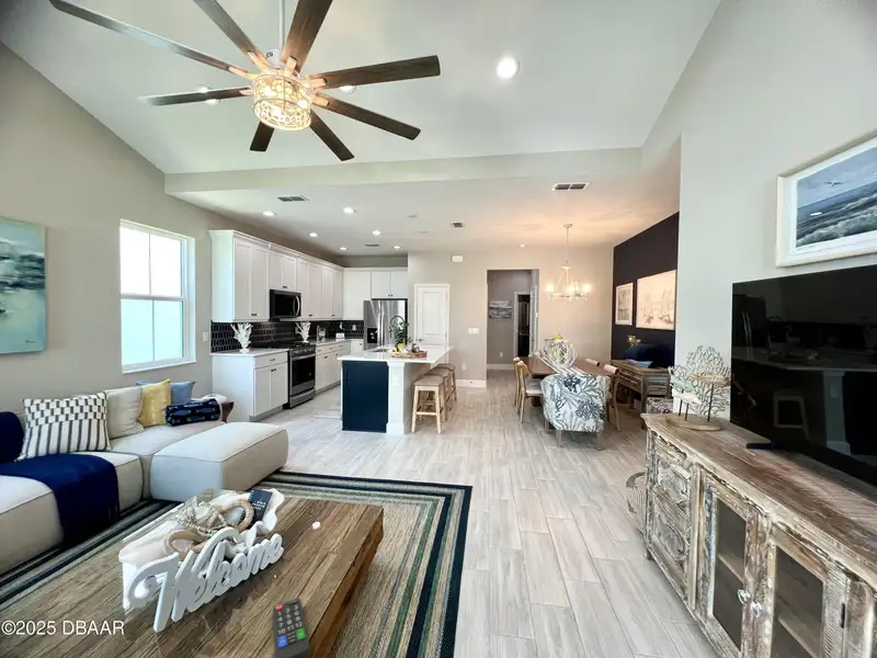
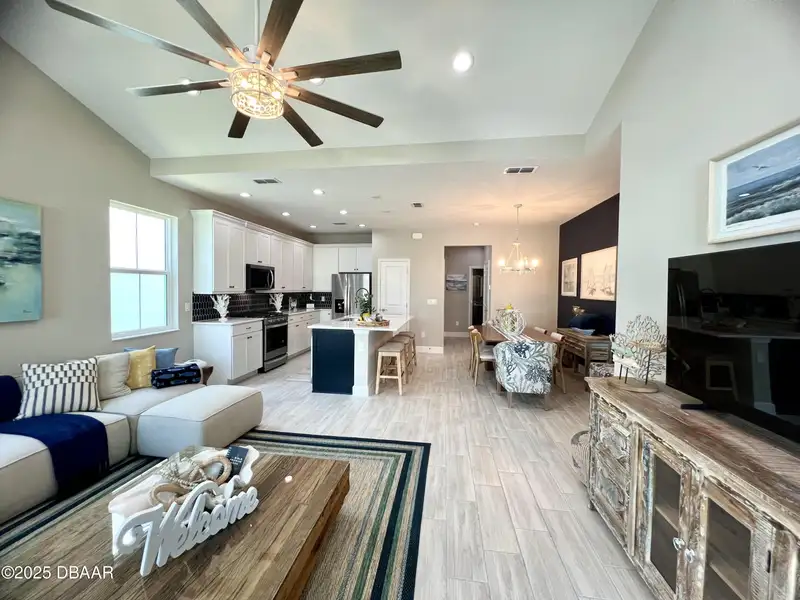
- remote control (289, 628)
